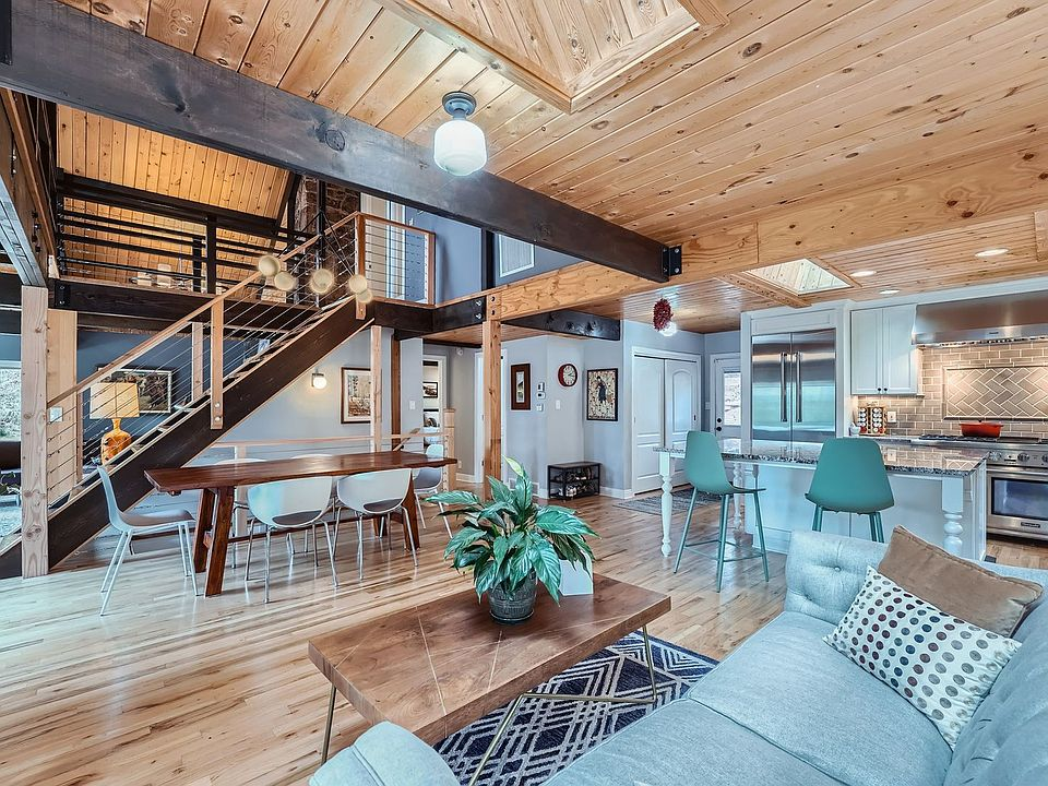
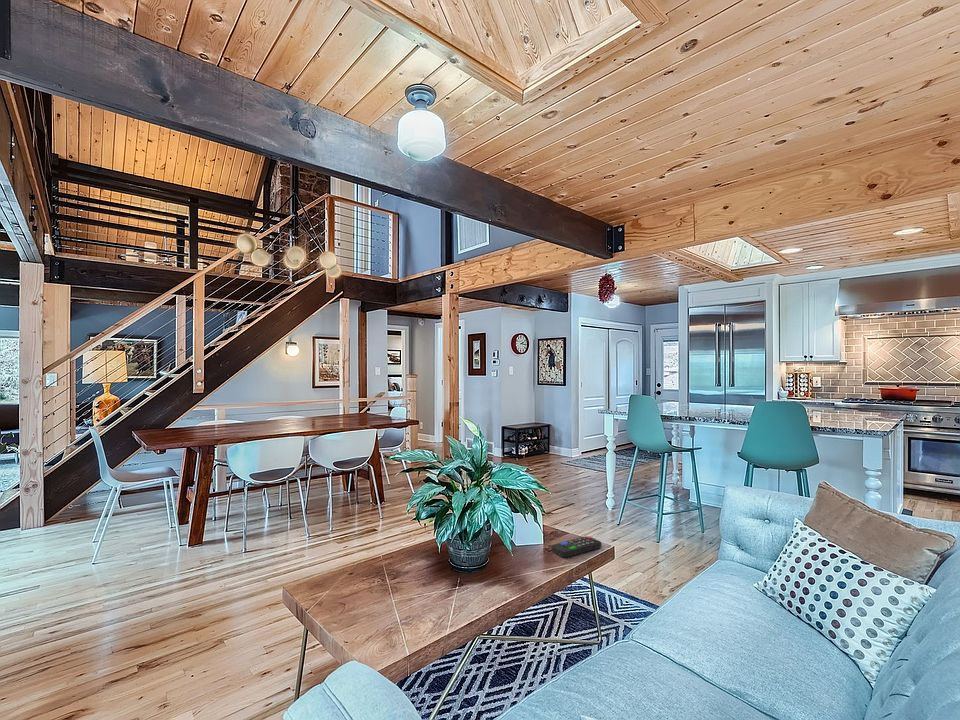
+ remote control (576, 545)
